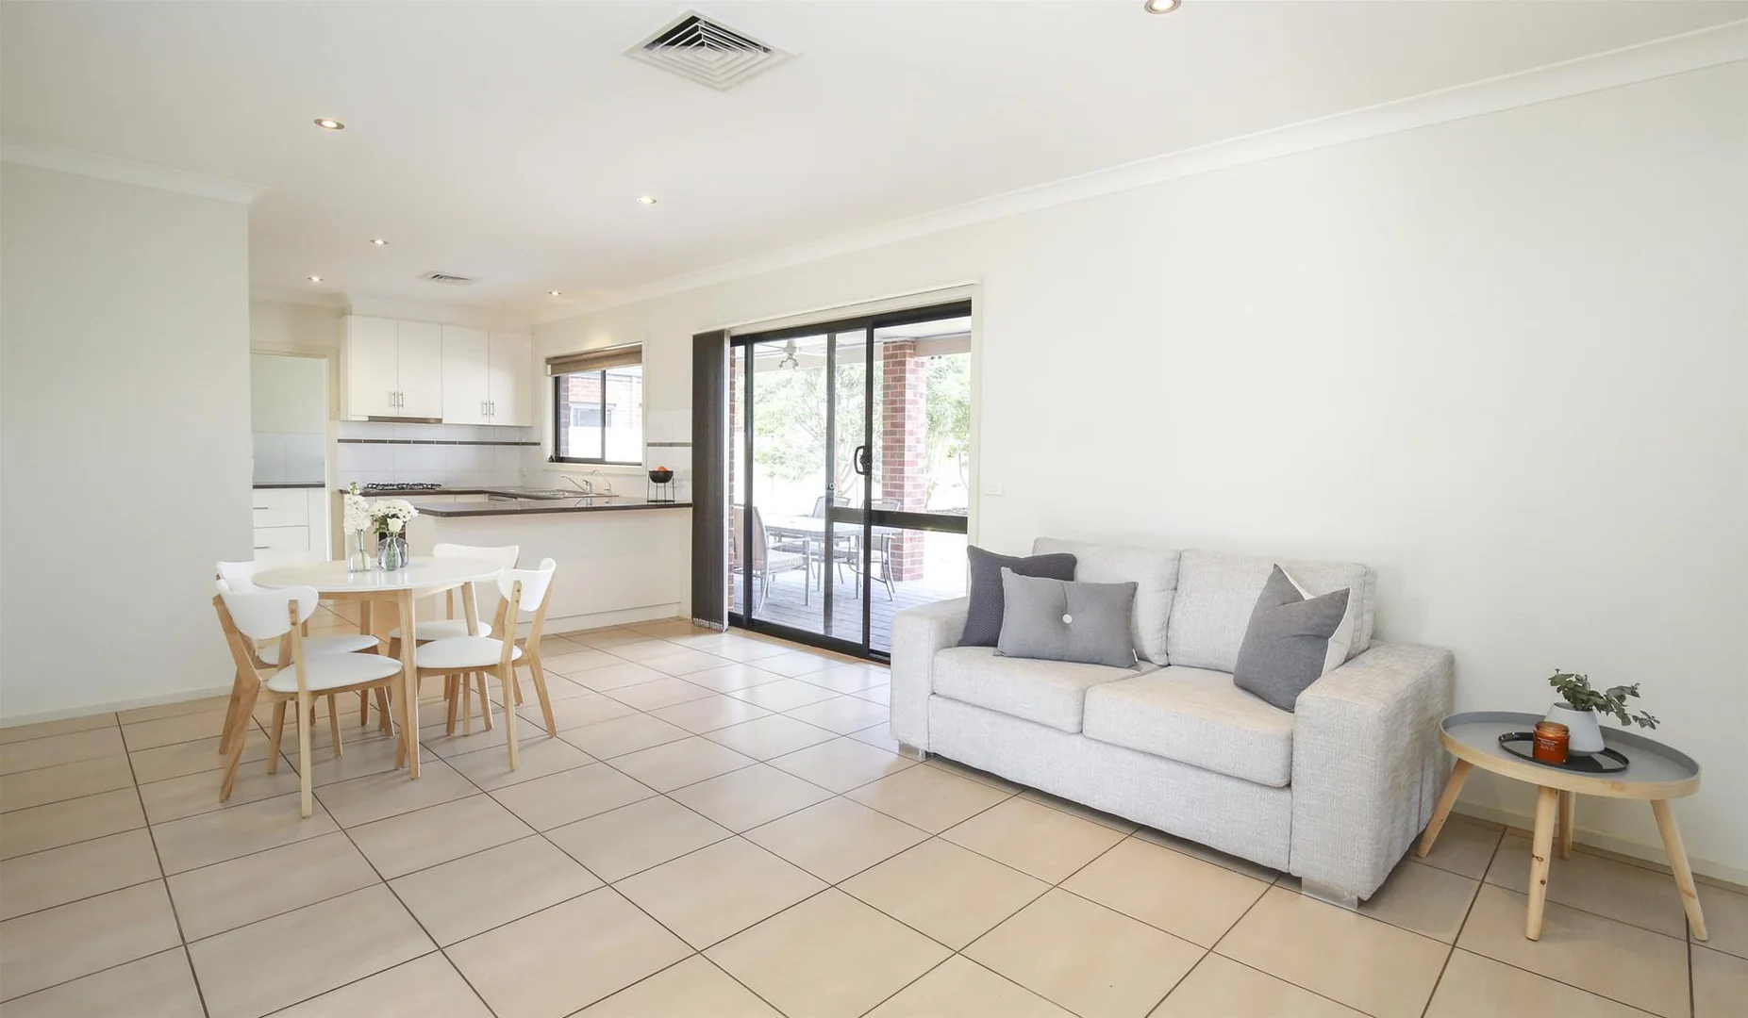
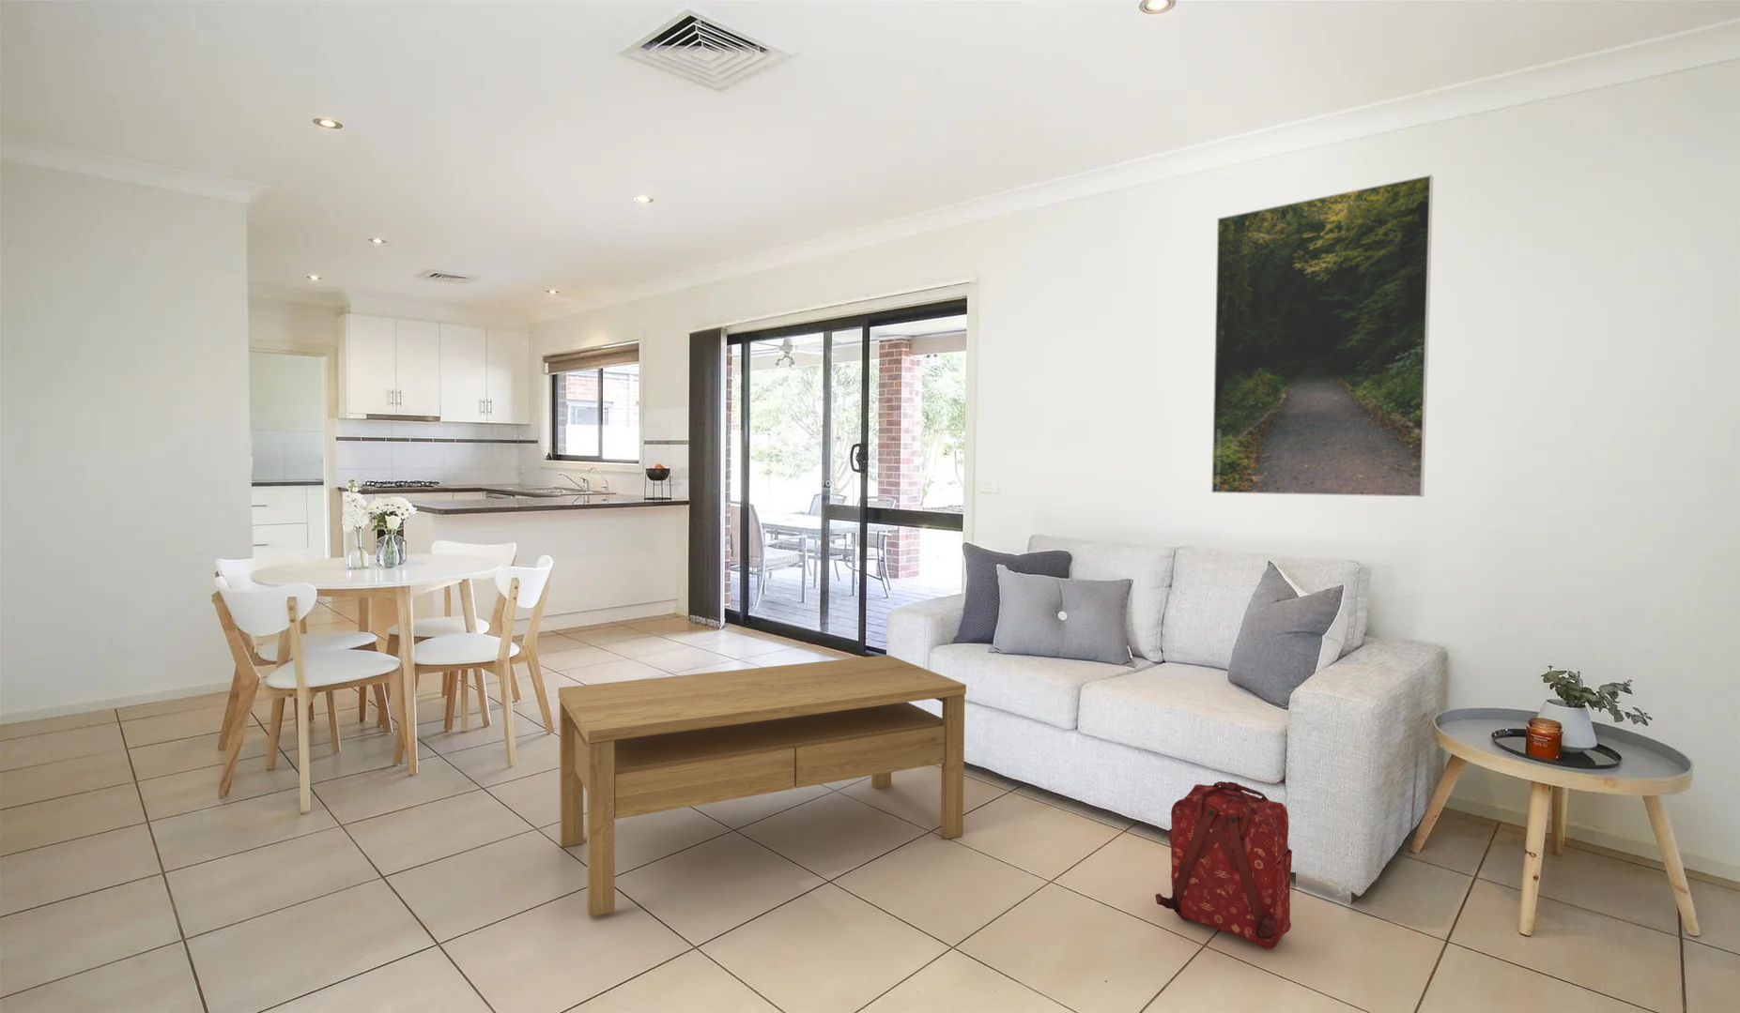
+ coffee table (764, 762)
+ backpack (1230, 859)
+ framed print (1313, 347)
